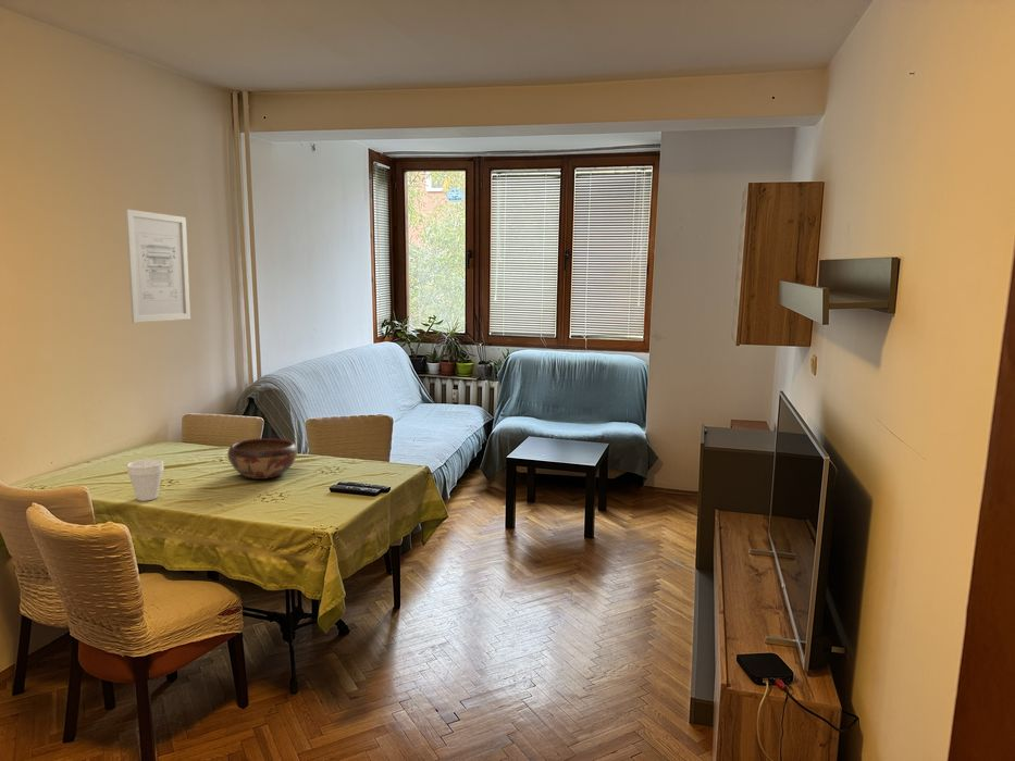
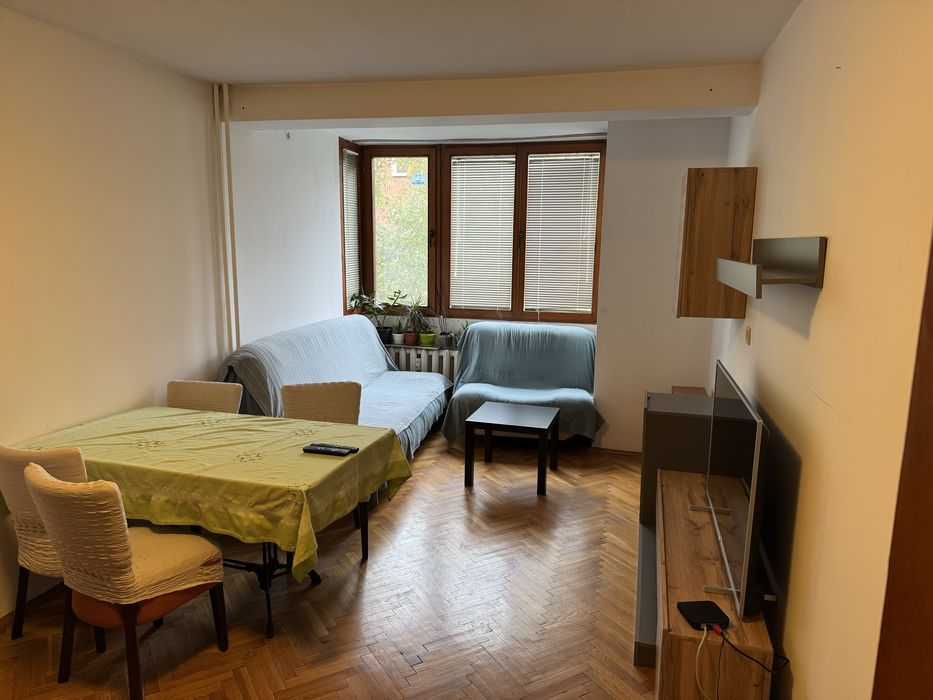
- decorative bowl (263, 459)
- wall art (160, 267)
- cup (146, 481)
